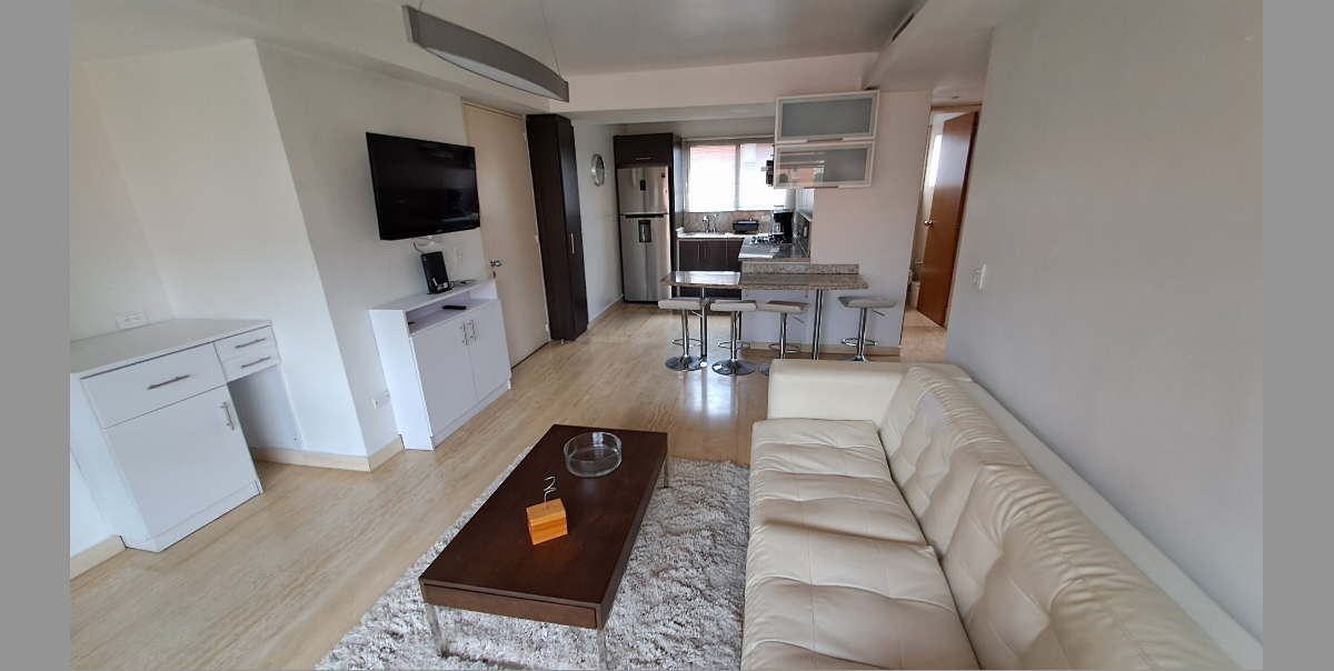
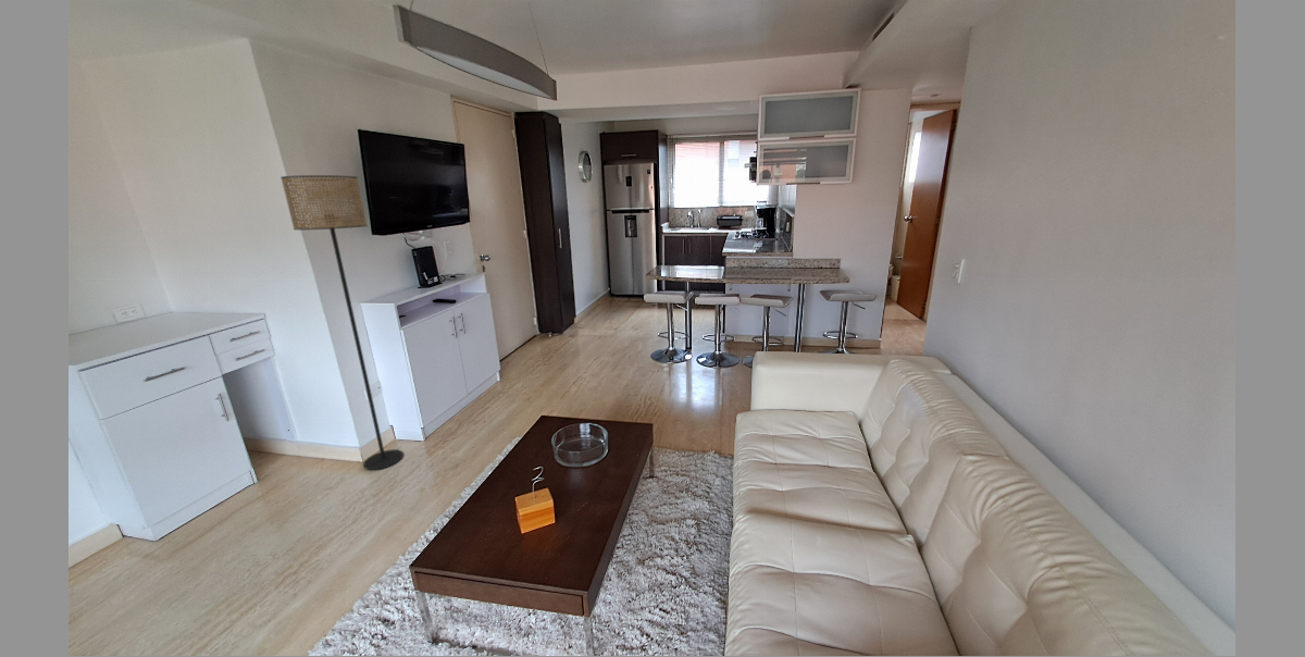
+ floor lamp (355, 331)
